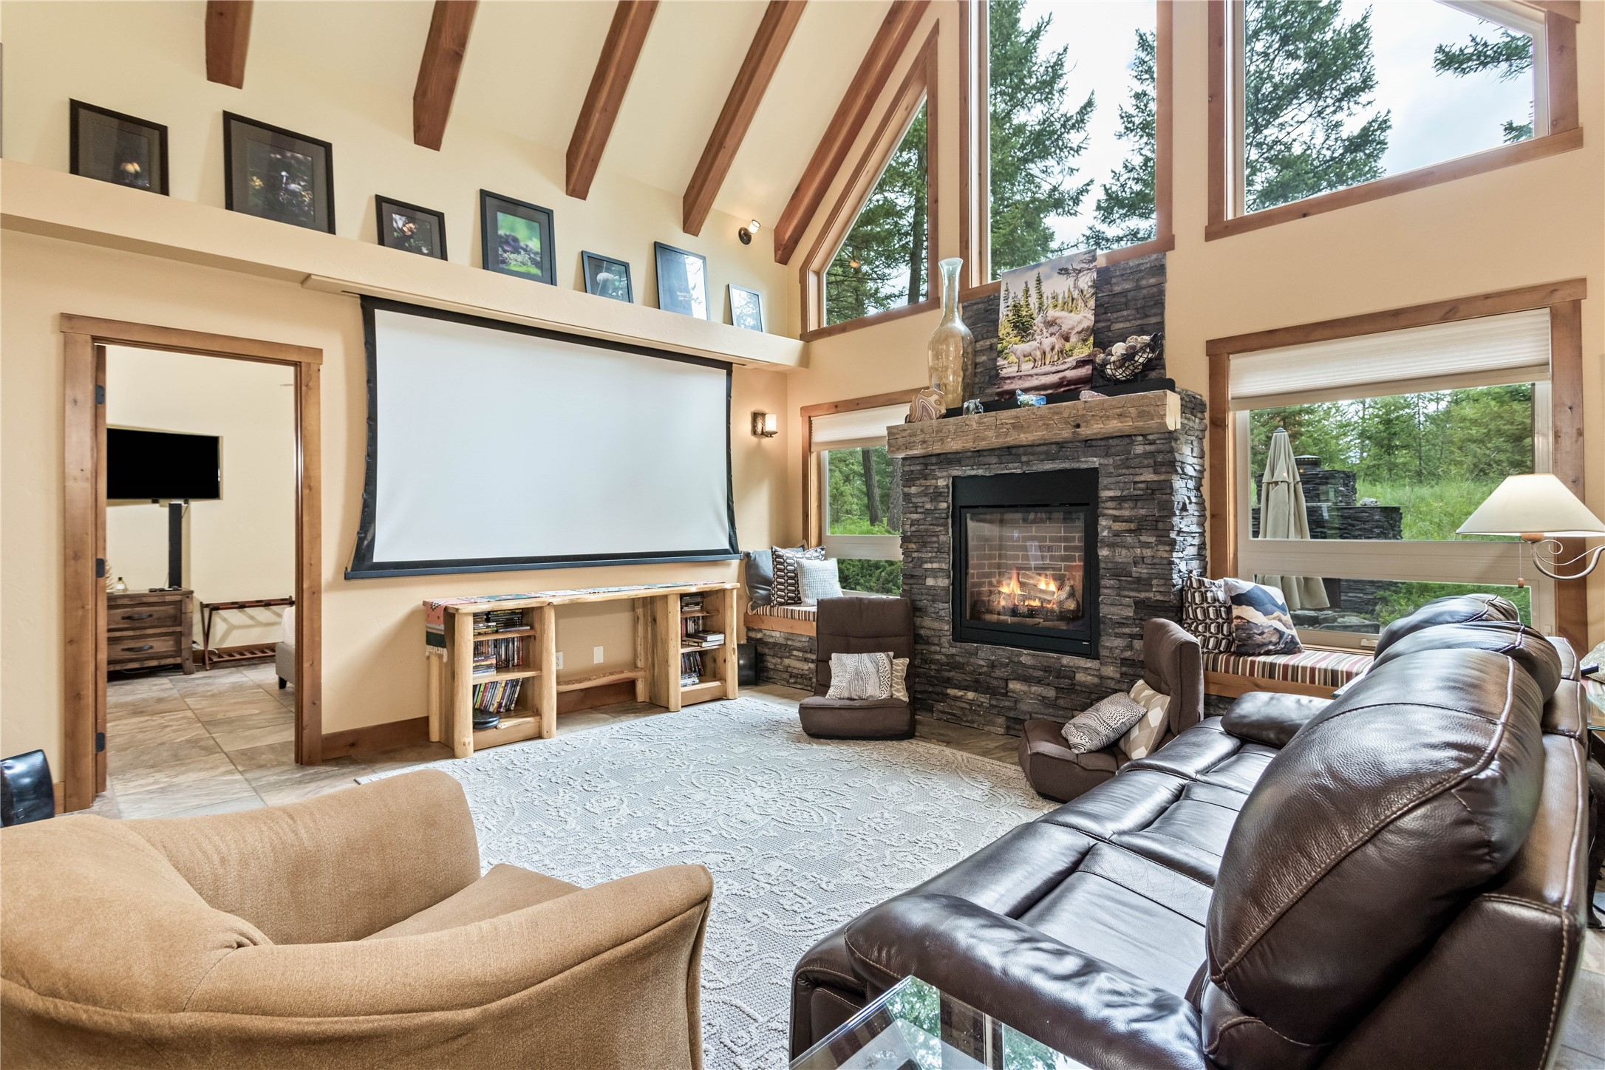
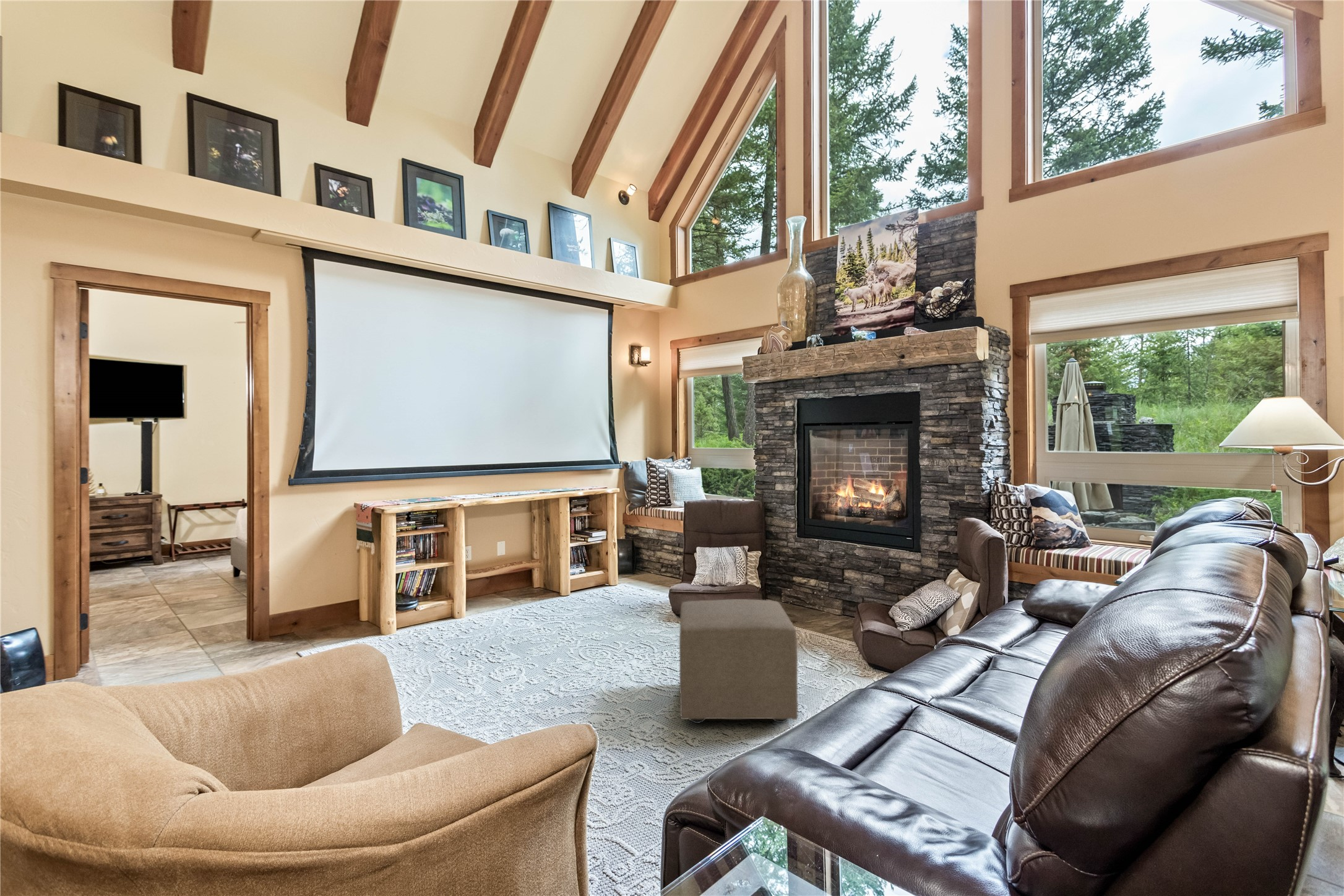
+ ottoman (734, 656)
